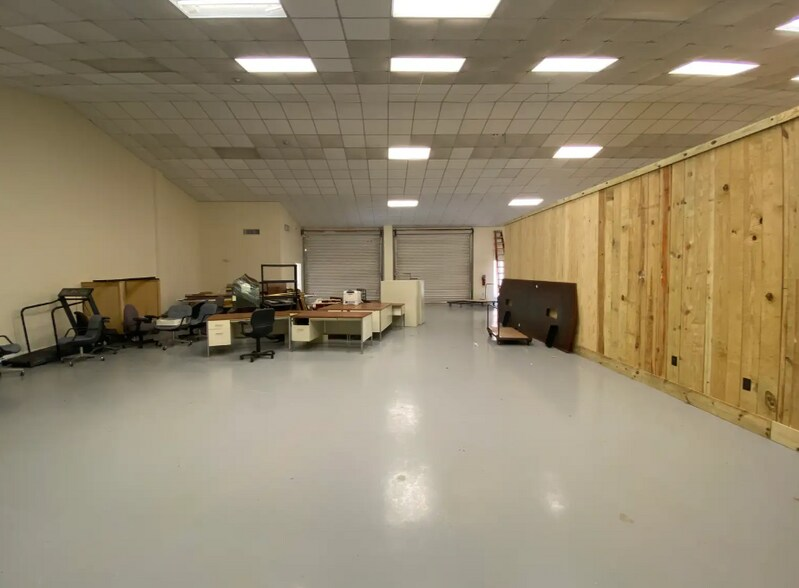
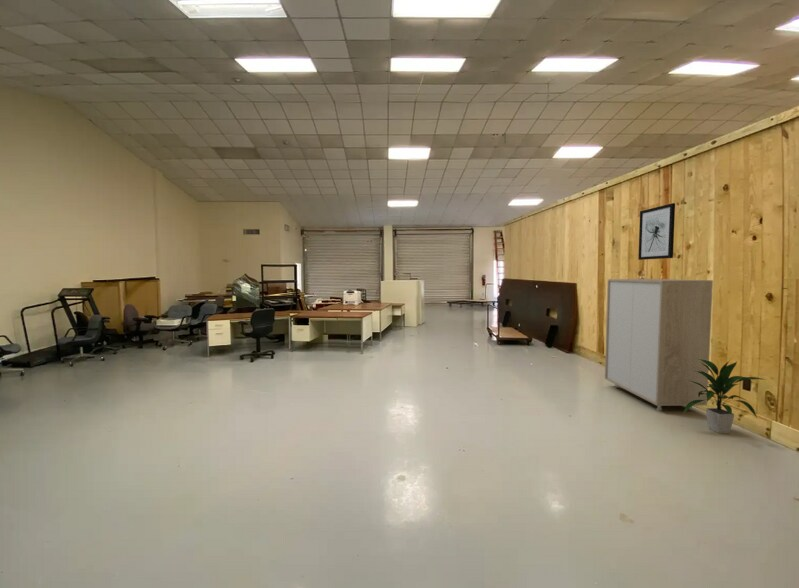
+ indoor plant (716, 393)
+ wall art (655, 233)
+ storage cabinet (653, 339)
